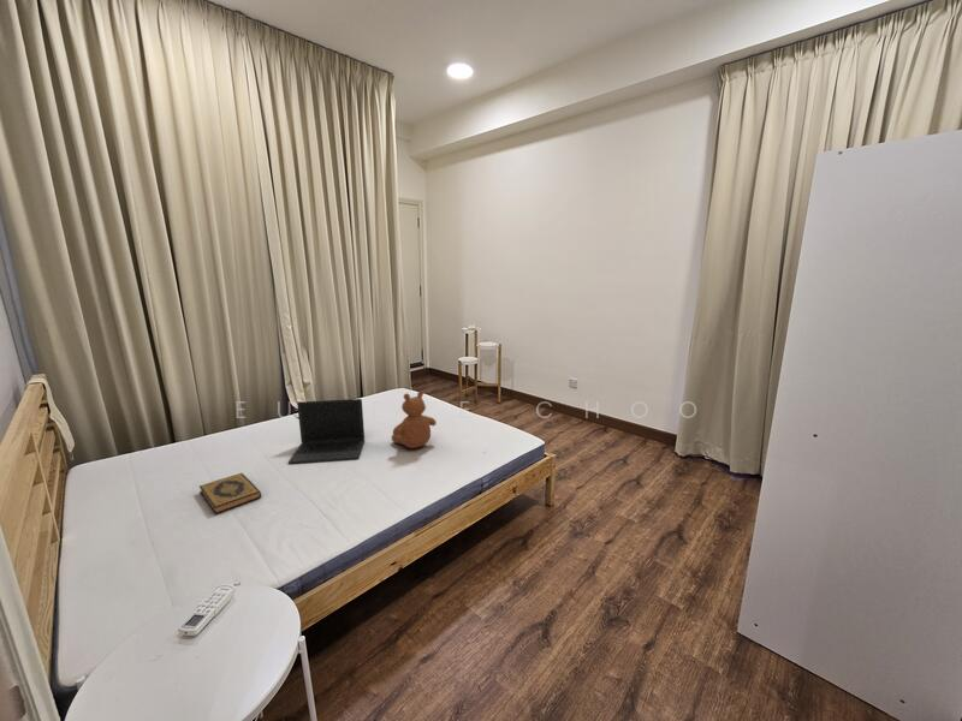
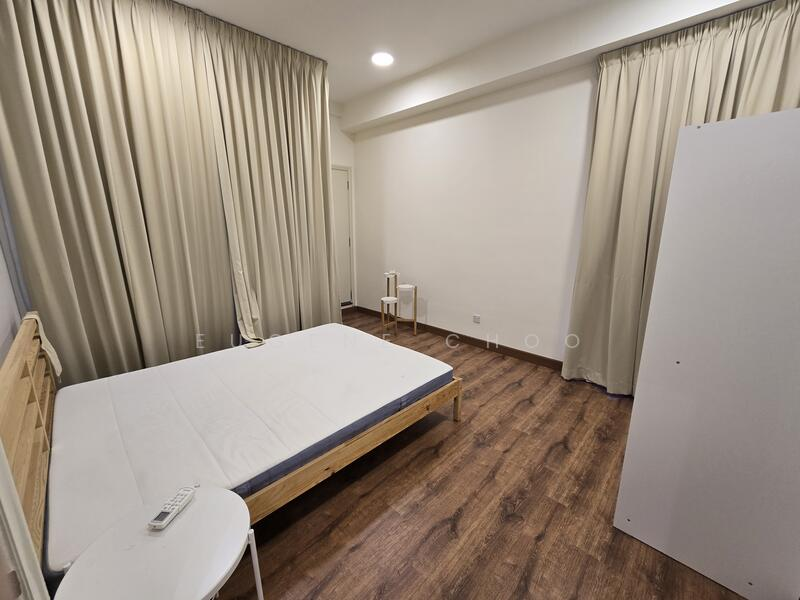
- hardback book (230, 491)
- laptop (326, 429)
- teddy bear (410, 417)
